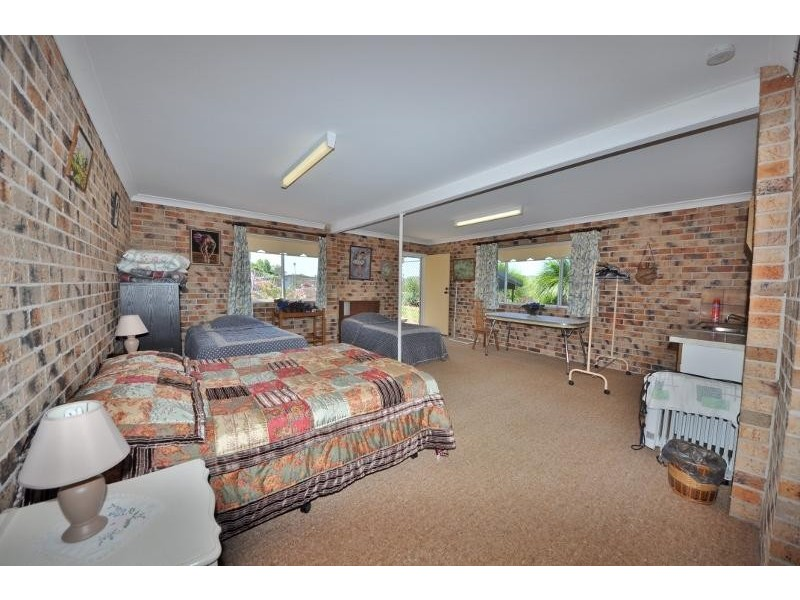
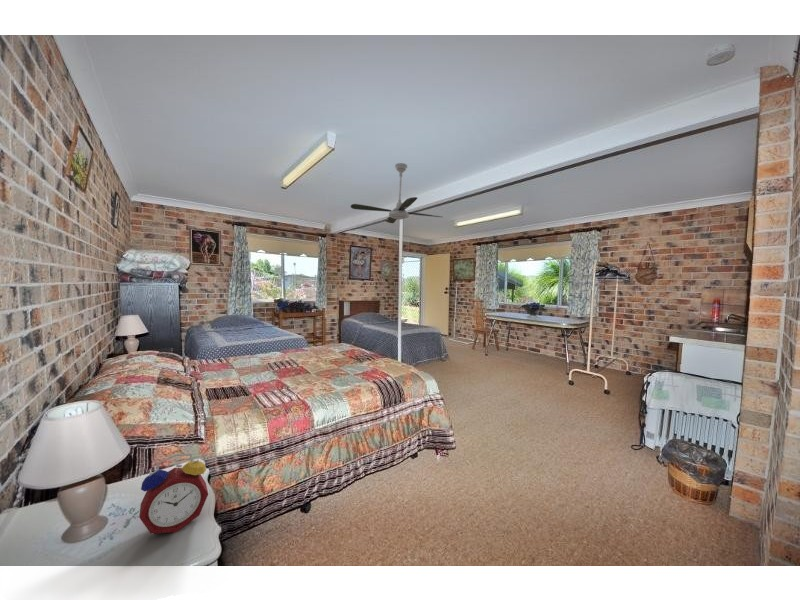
+ ceiling fan (399, 191)
+ alarm clock (175, 487)
